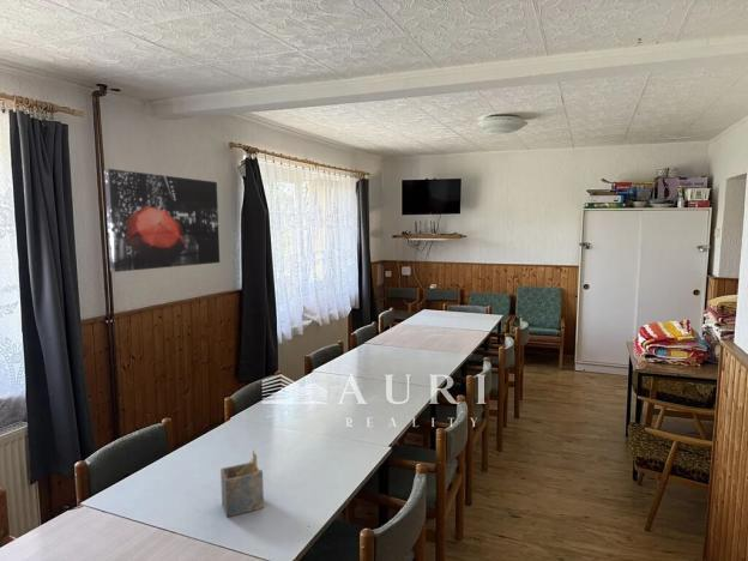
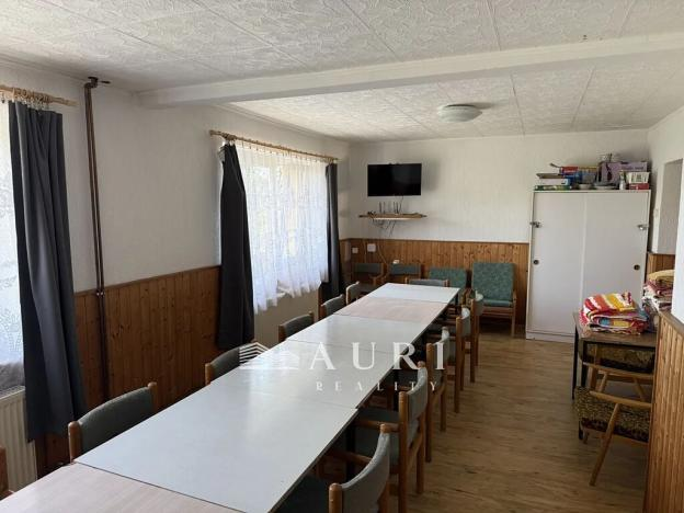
- wall art (169, 222)
- napkin holder (241, 481)
